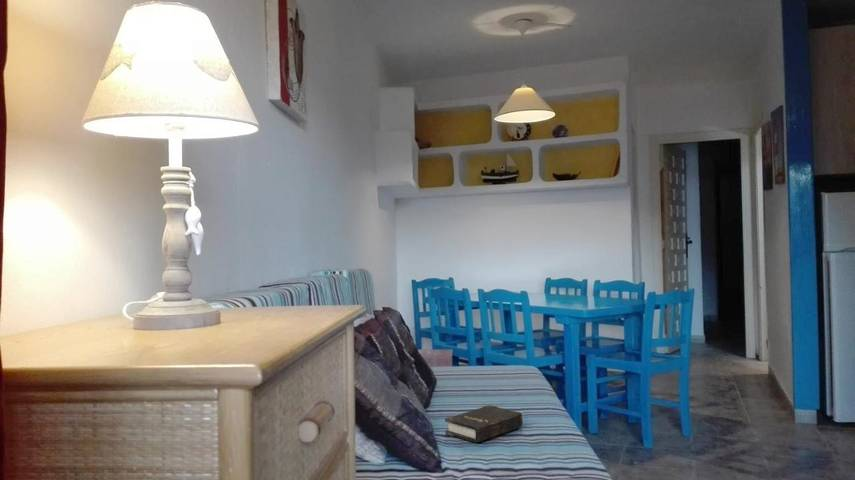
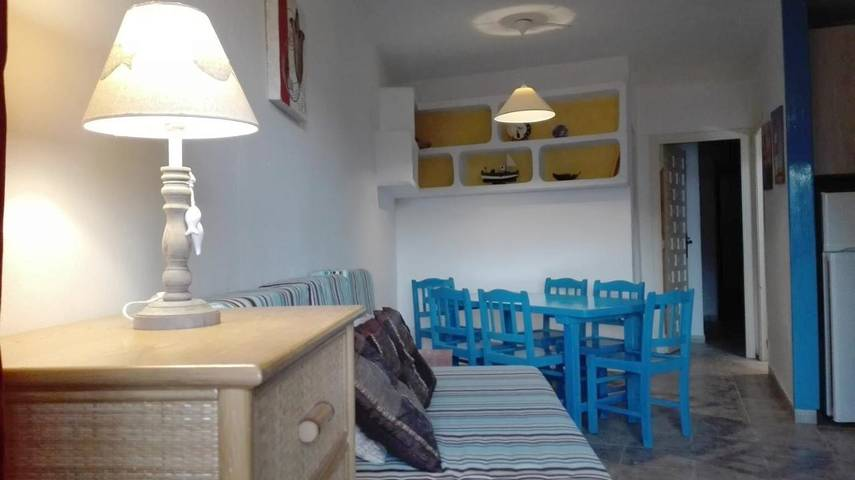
- hardback book (484, 423)
